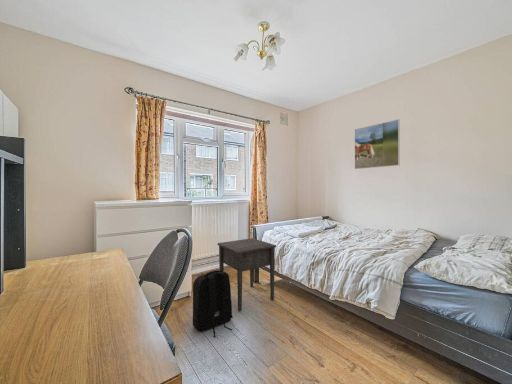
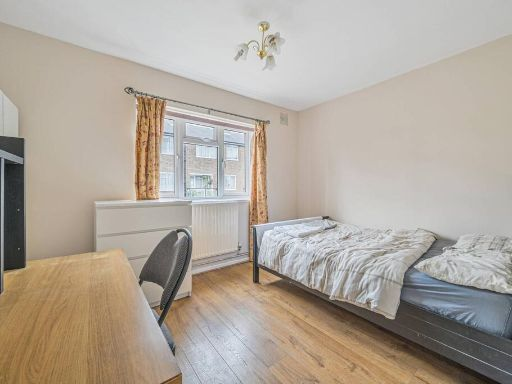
- backpack (214, 298)
- nightstand (246, 270)
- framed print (375, 146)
